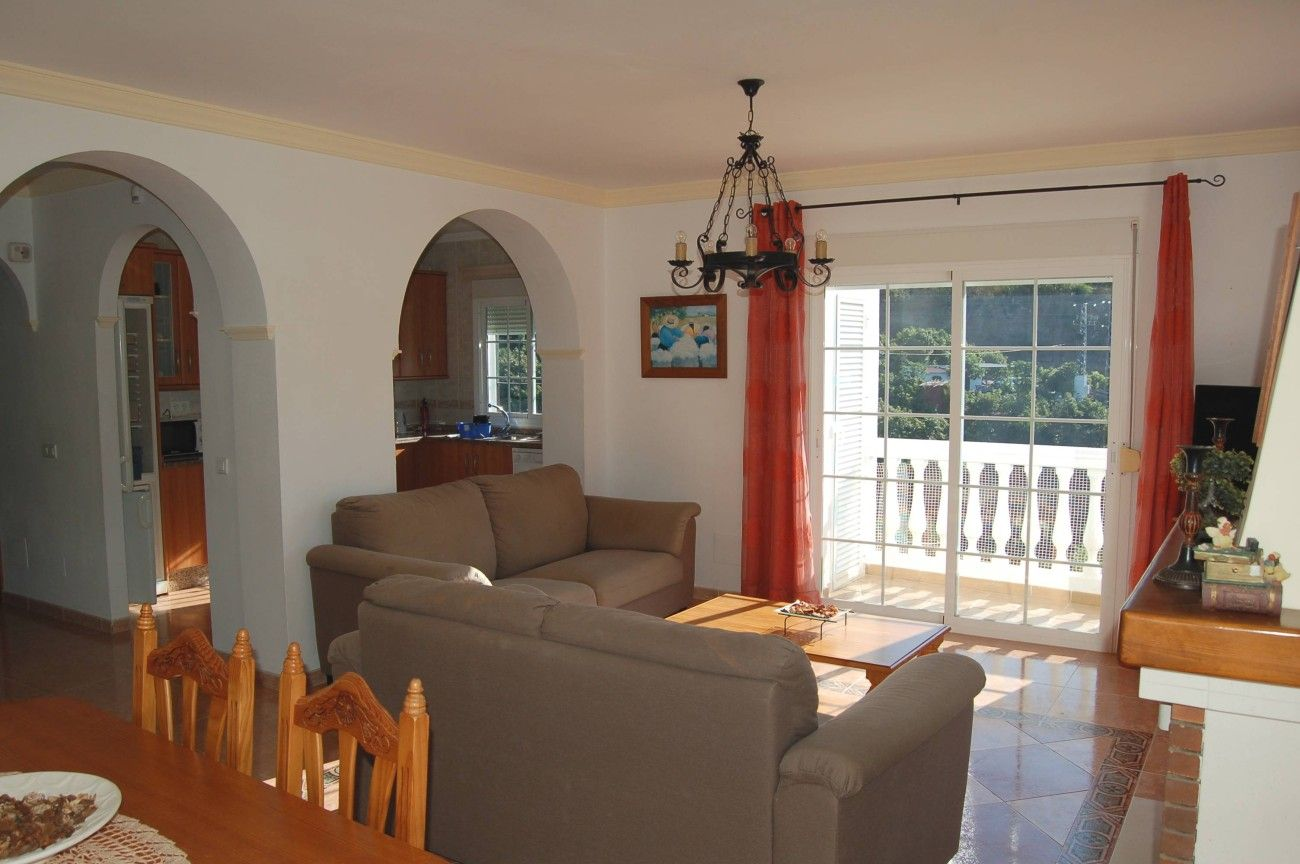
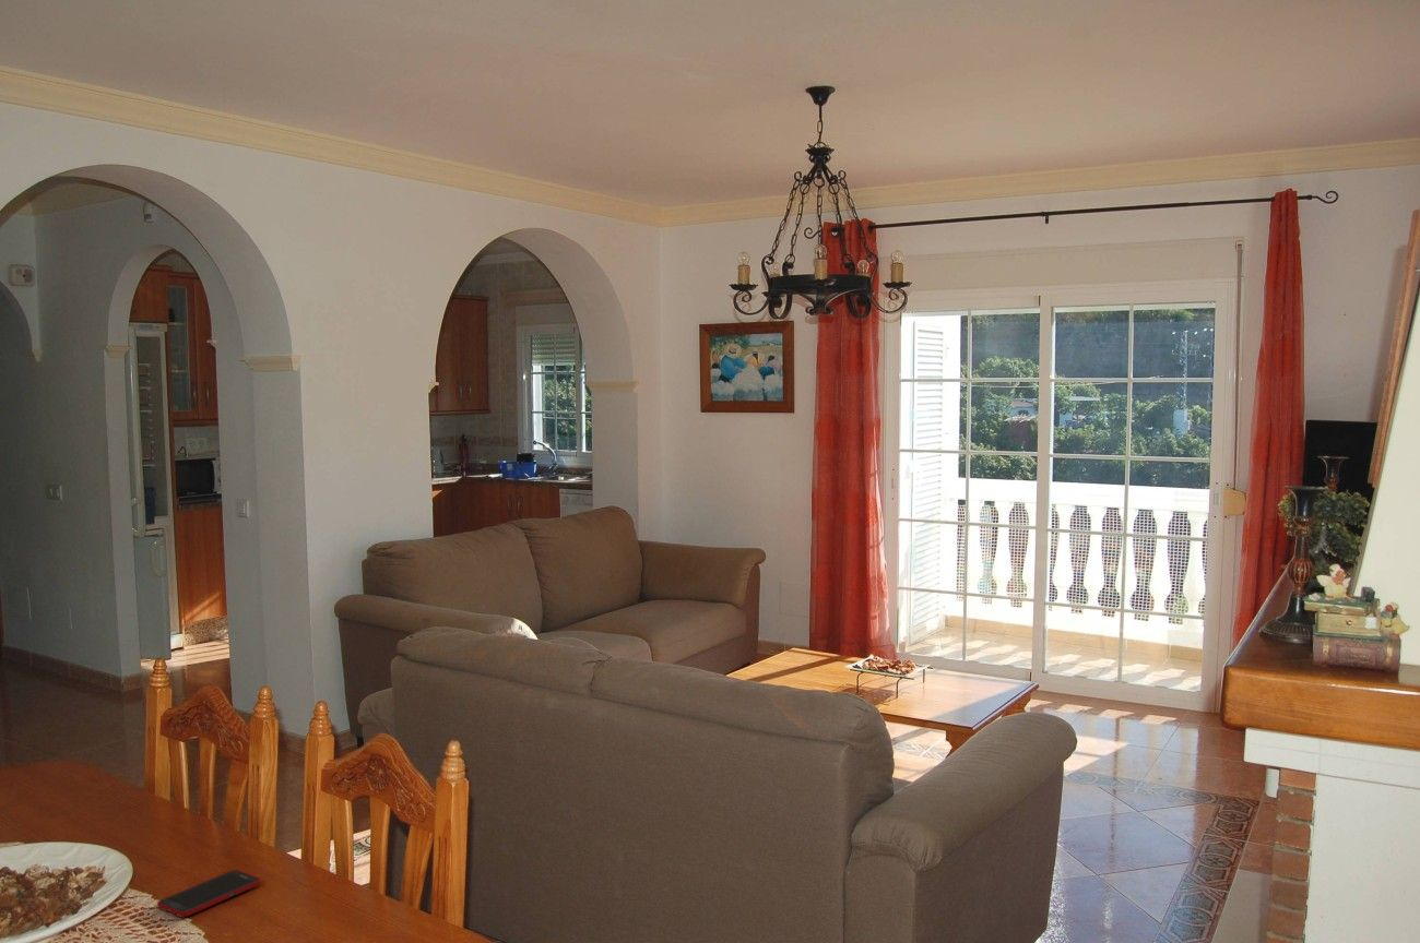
+ cell phone (210, 893)
